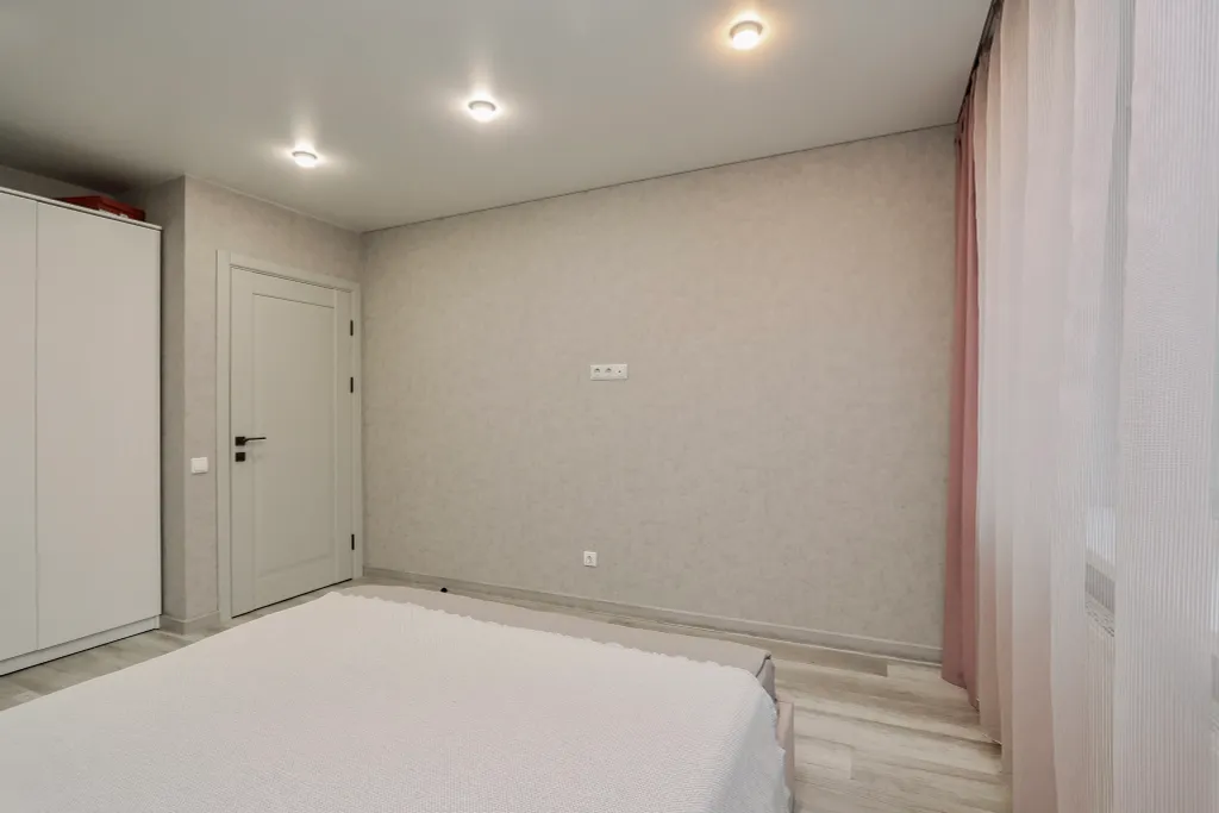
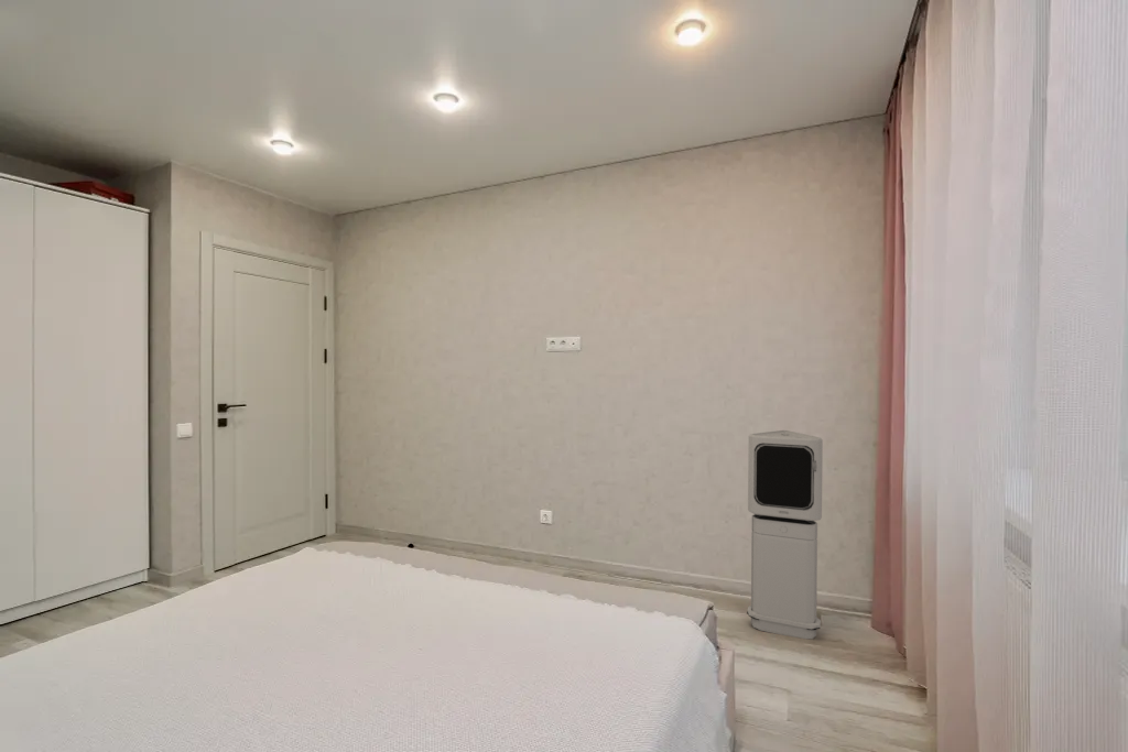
+ air purifier (783, 526)
